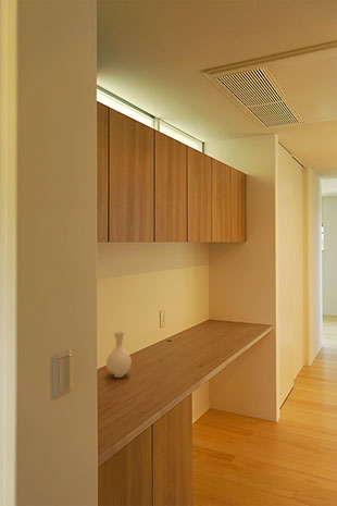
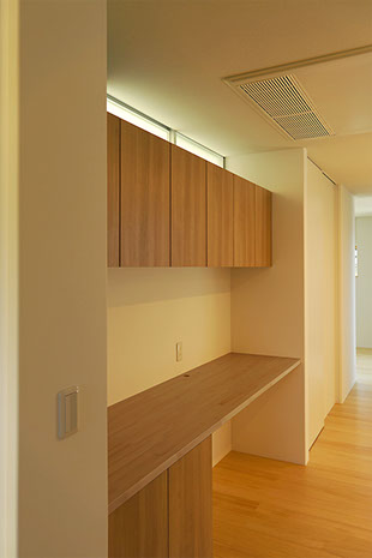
- vase (118, 354)
